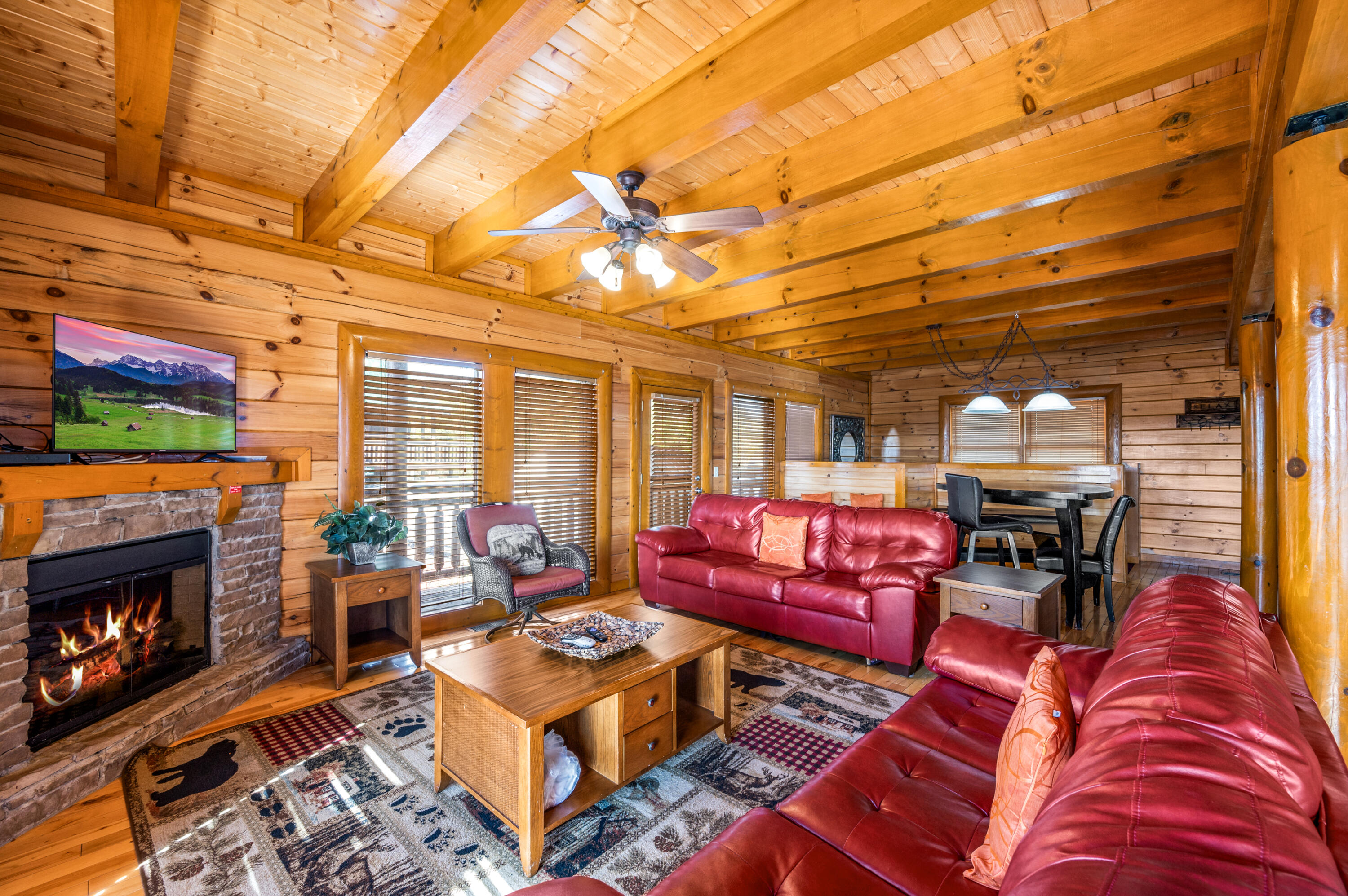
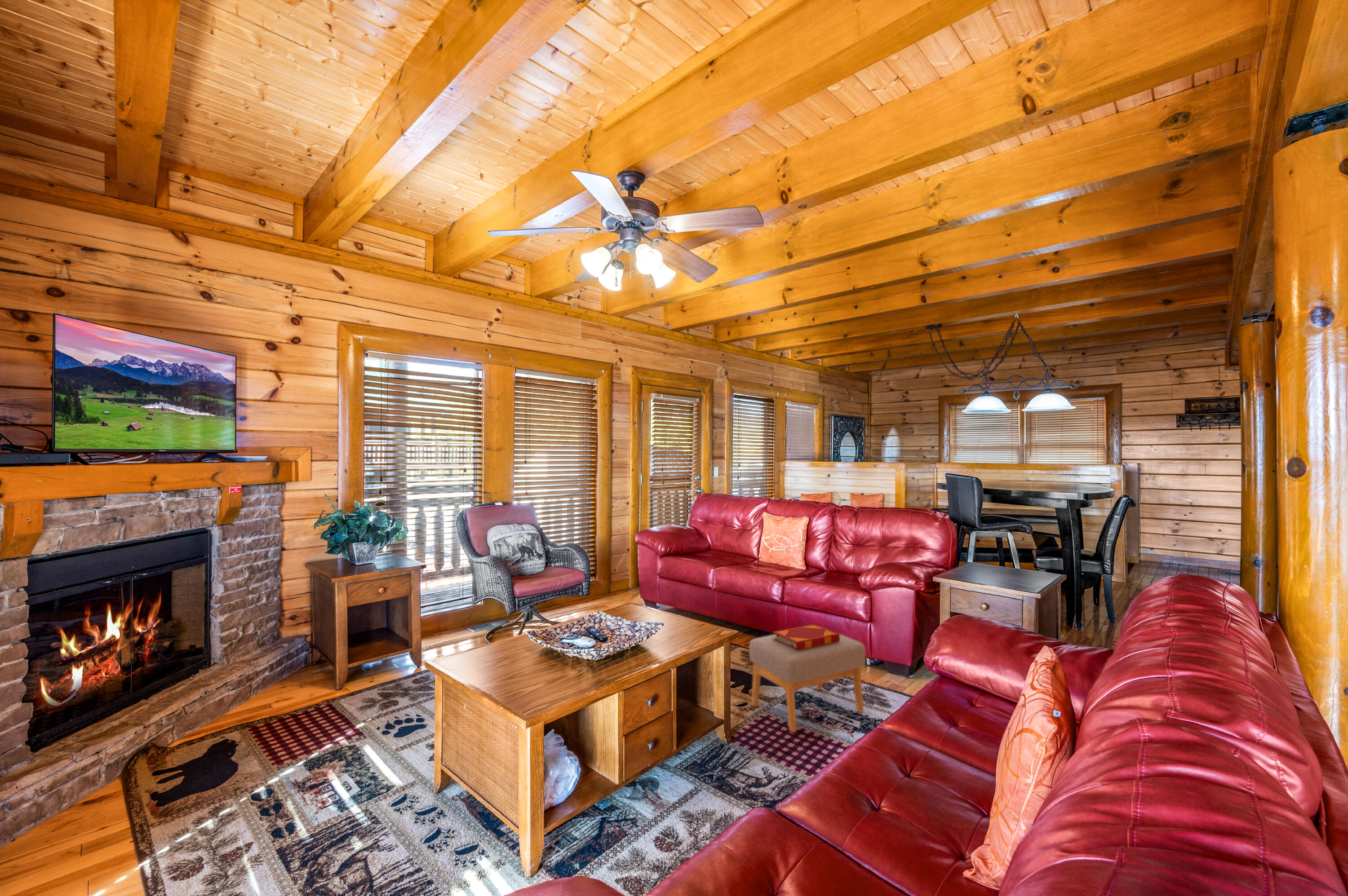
+ hardback book (806, 636)
+ footstool (807, 673)
